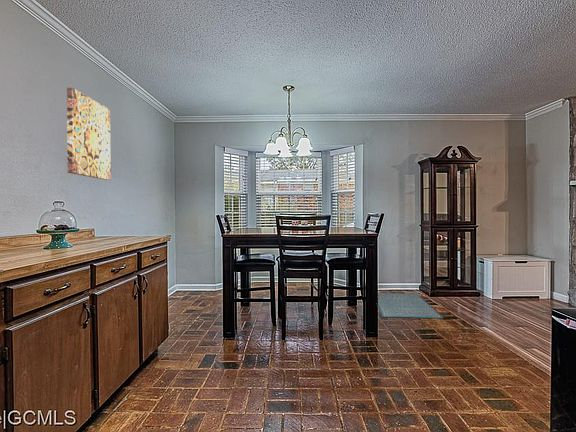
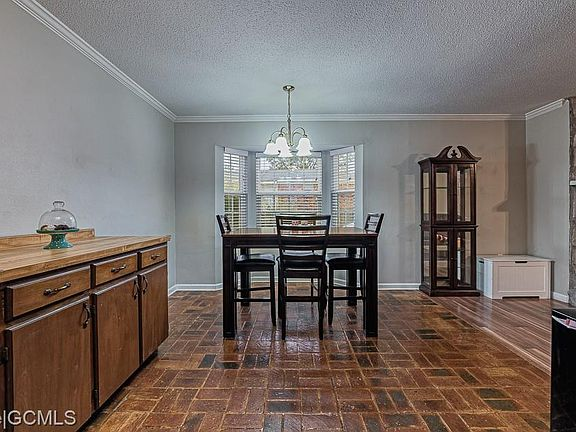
- wall art (90, 138)
- rug (402, 303)
